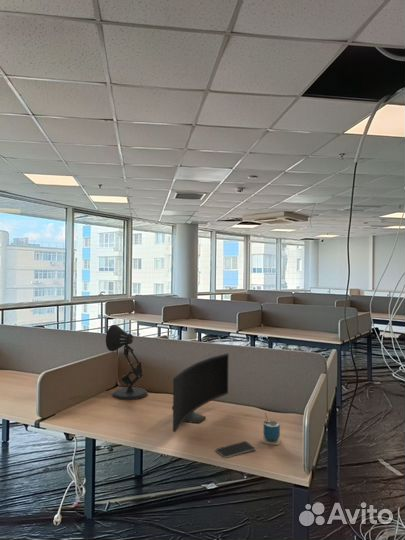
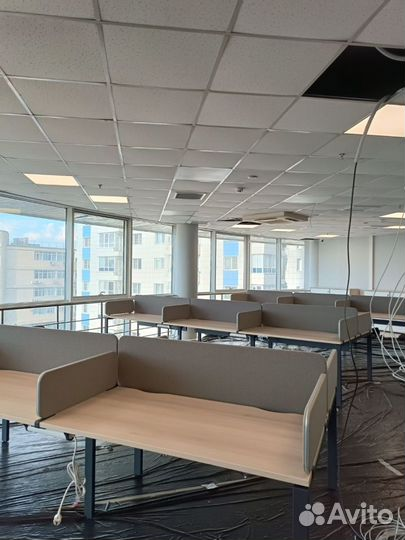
- smartphone (235, 449)
- monitor (191, 390)
- cup (271, 426)
- desk lamp (128, 359)
